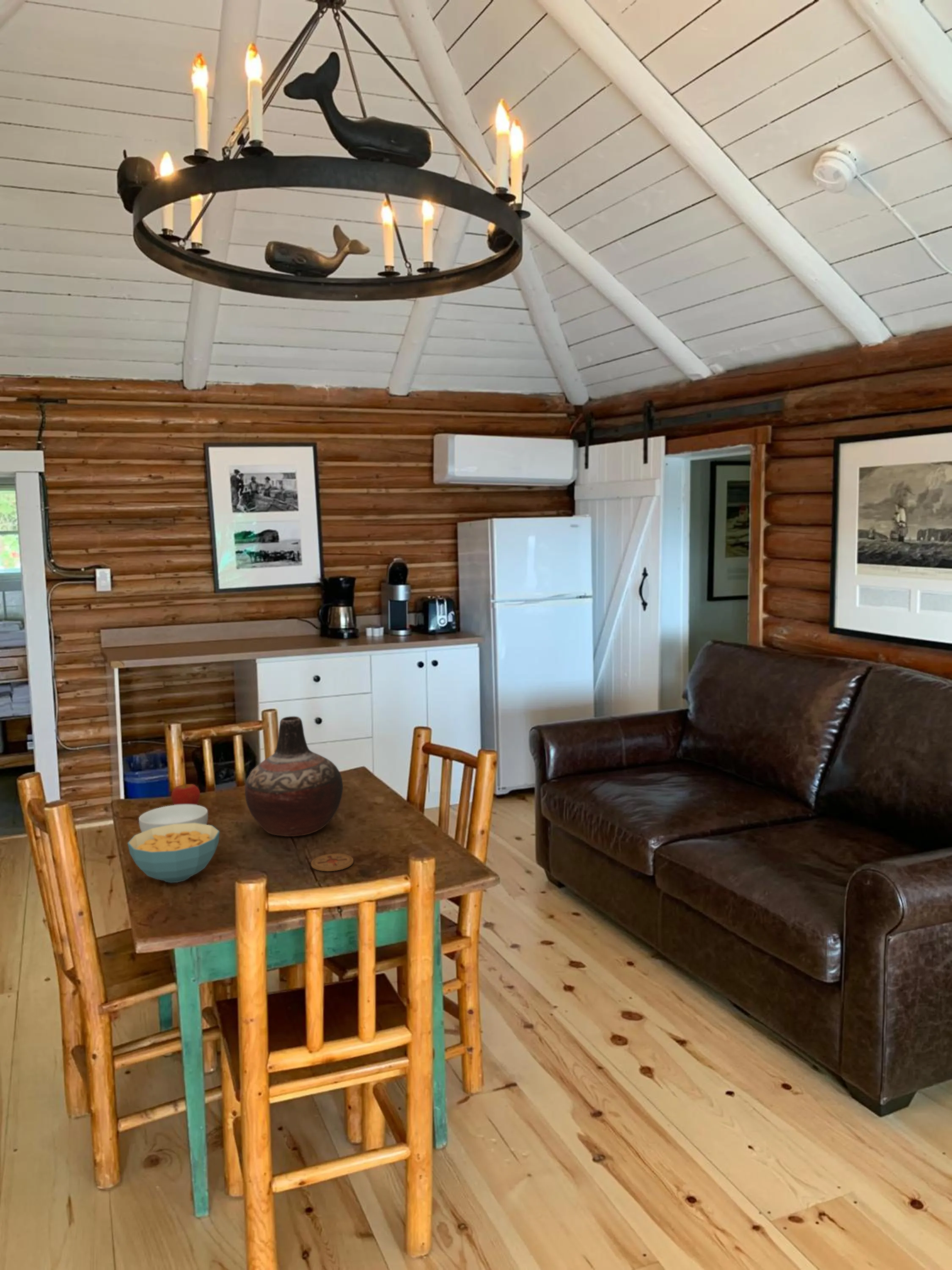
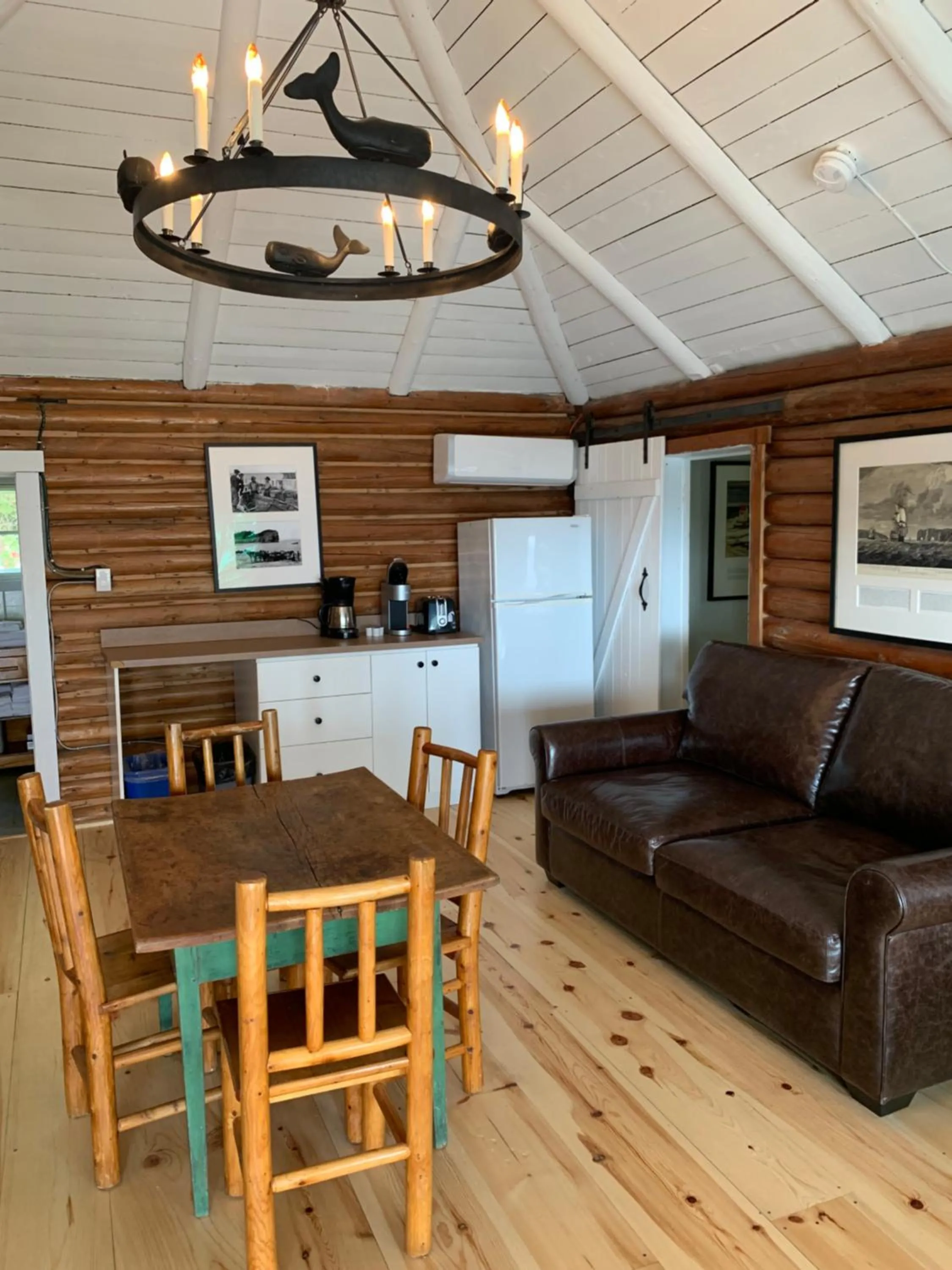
- cereal bowl (176, 857)
- cereal bowl (174, 823)
- apple (186, 797)
- vase (293, 773)
- coaster (332, 862)
